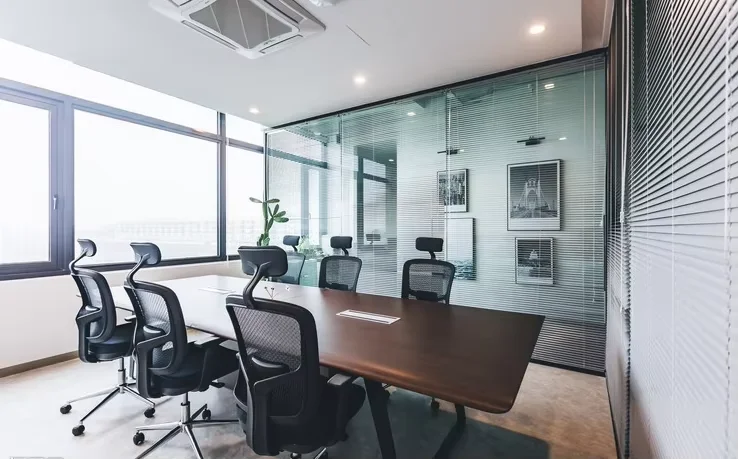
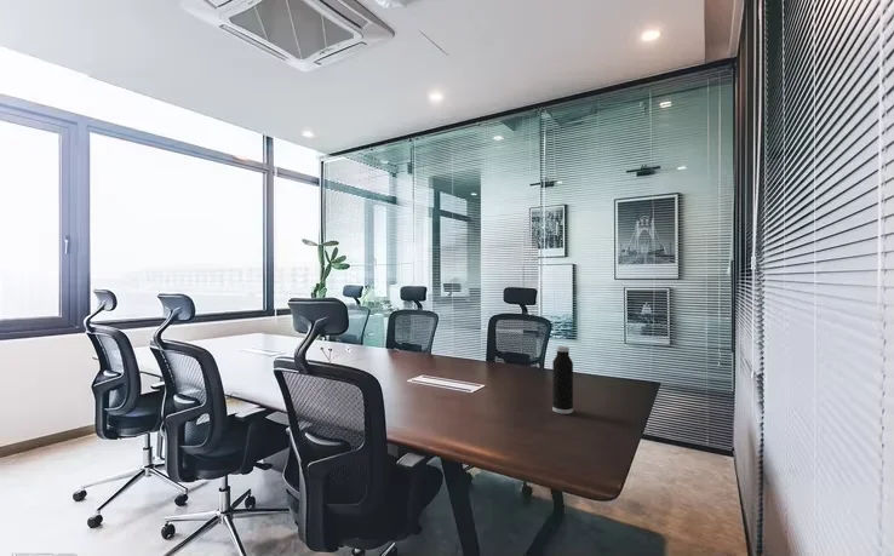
+ water bottle (562, 378)
